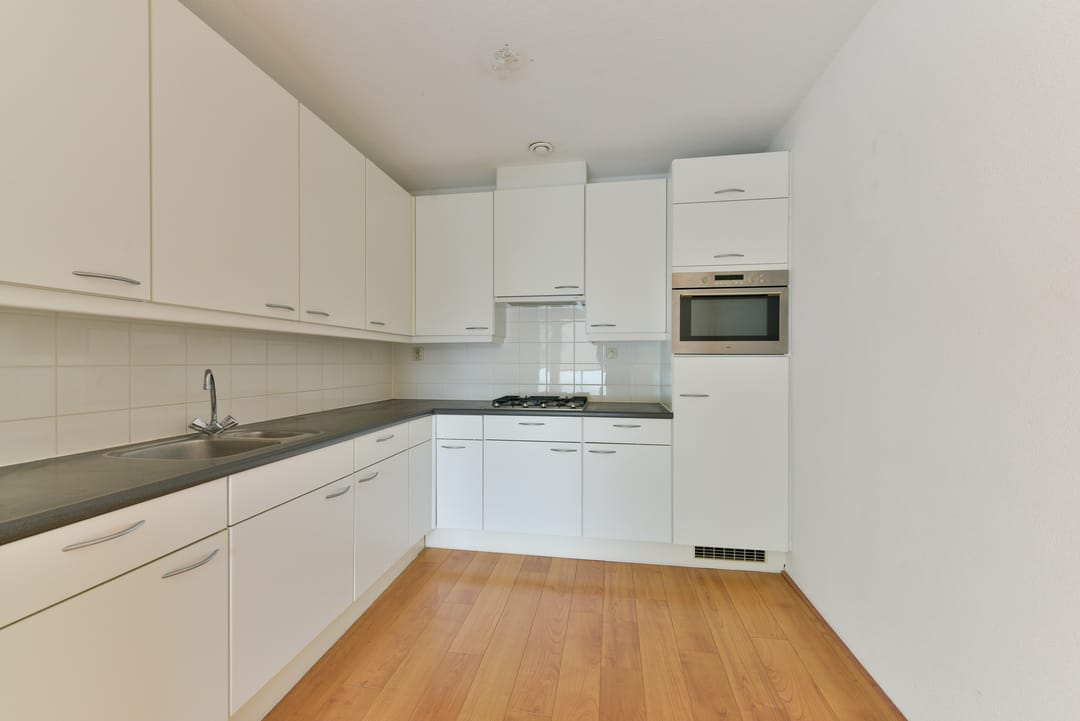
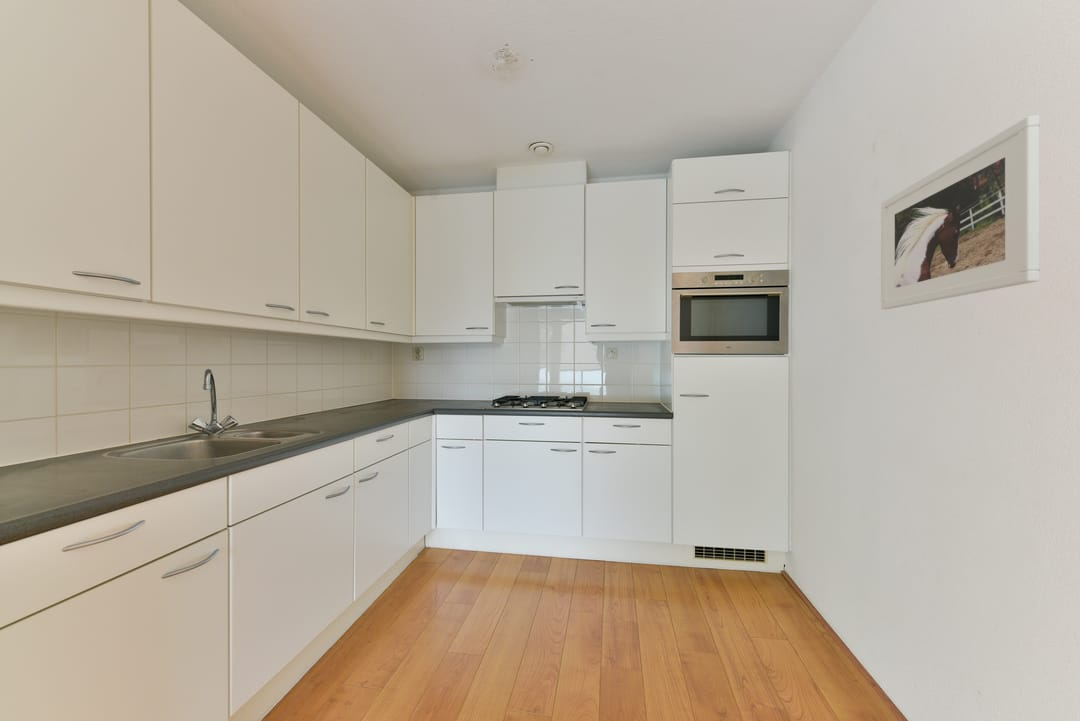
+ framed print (943, 233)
